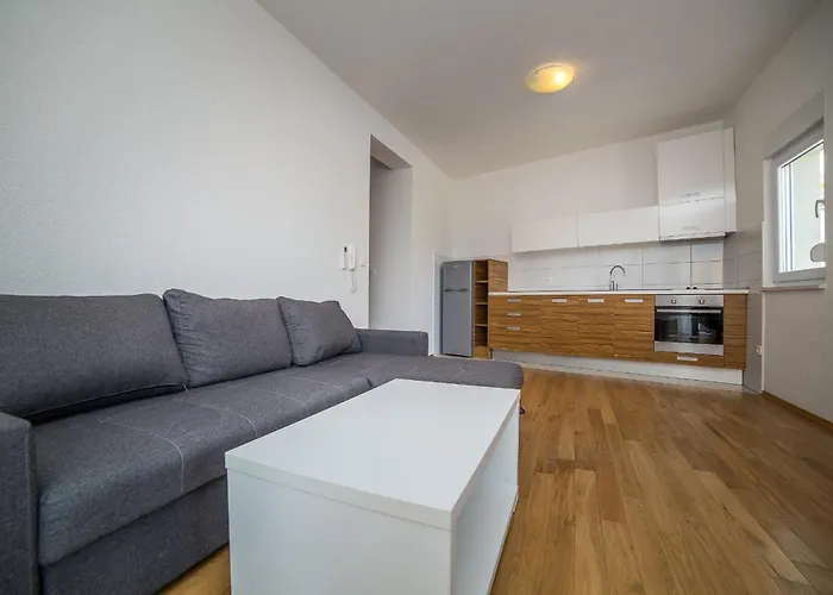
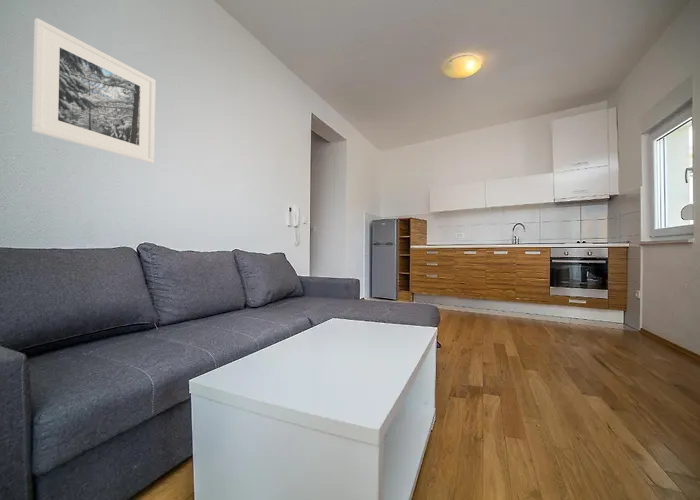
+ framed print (103, 101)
